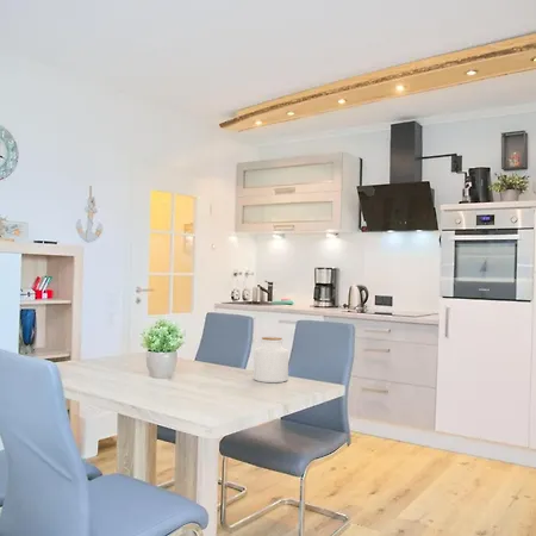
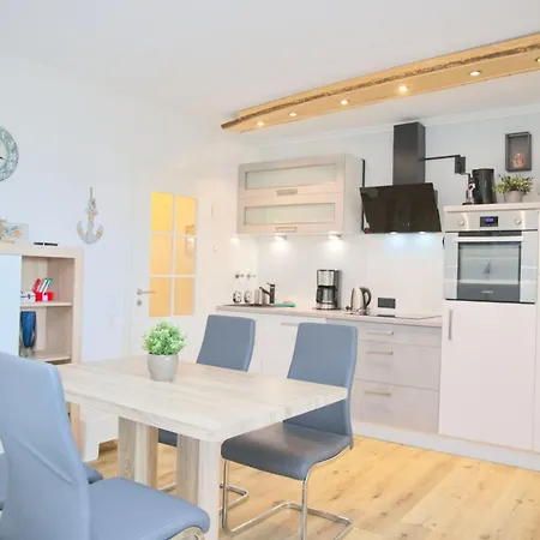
- jar (269, 359)
